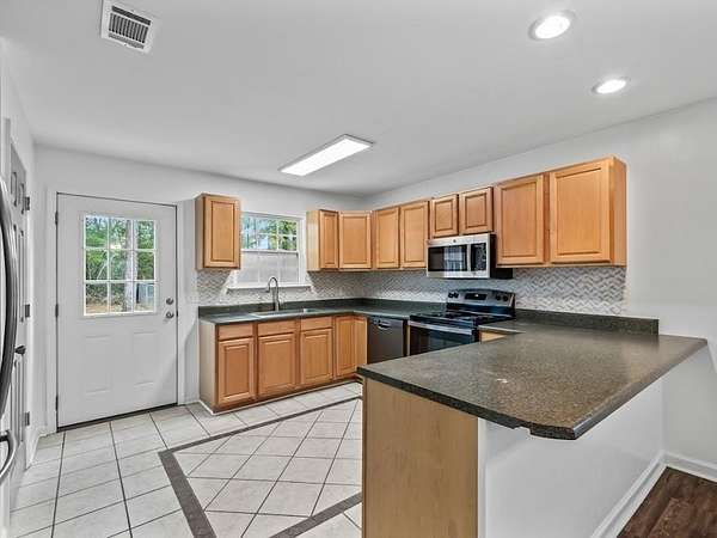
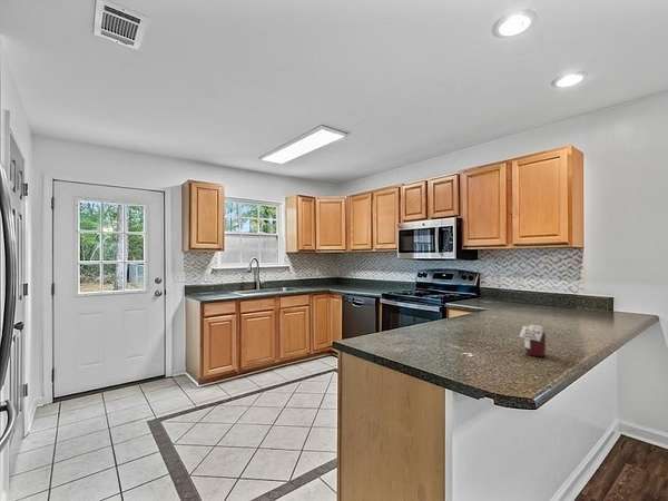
+ jar (533, 341)
